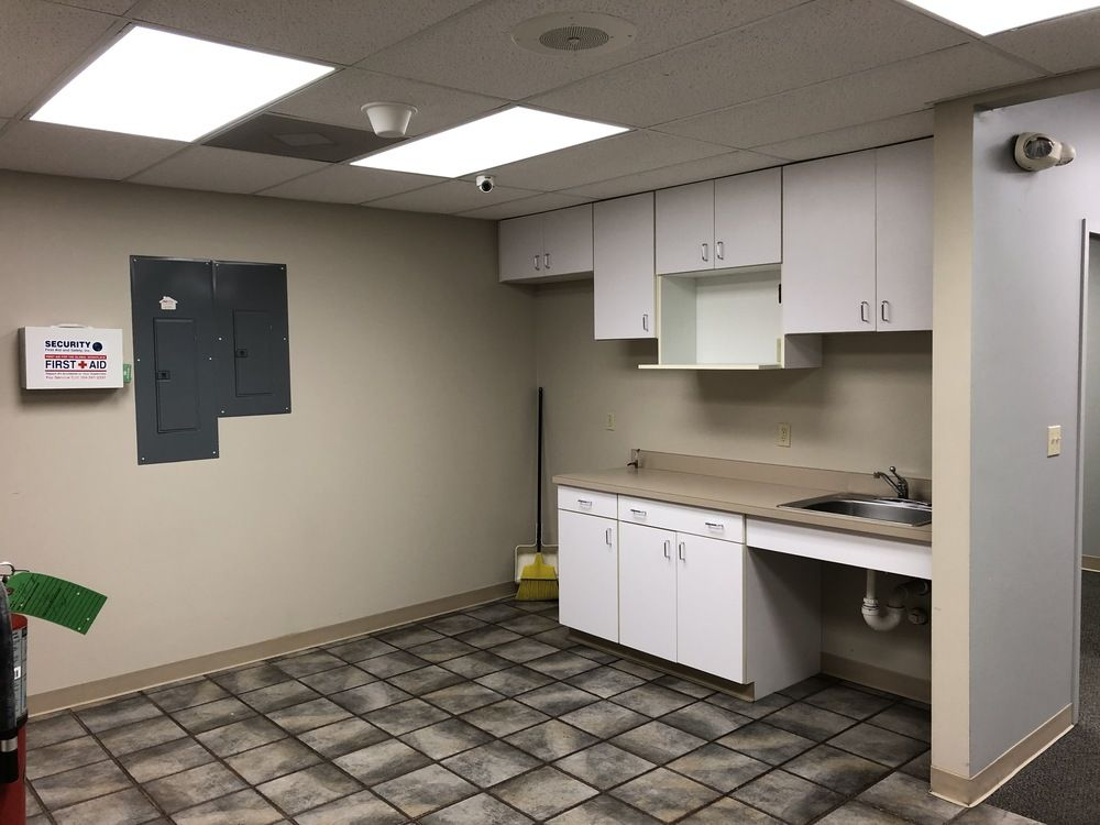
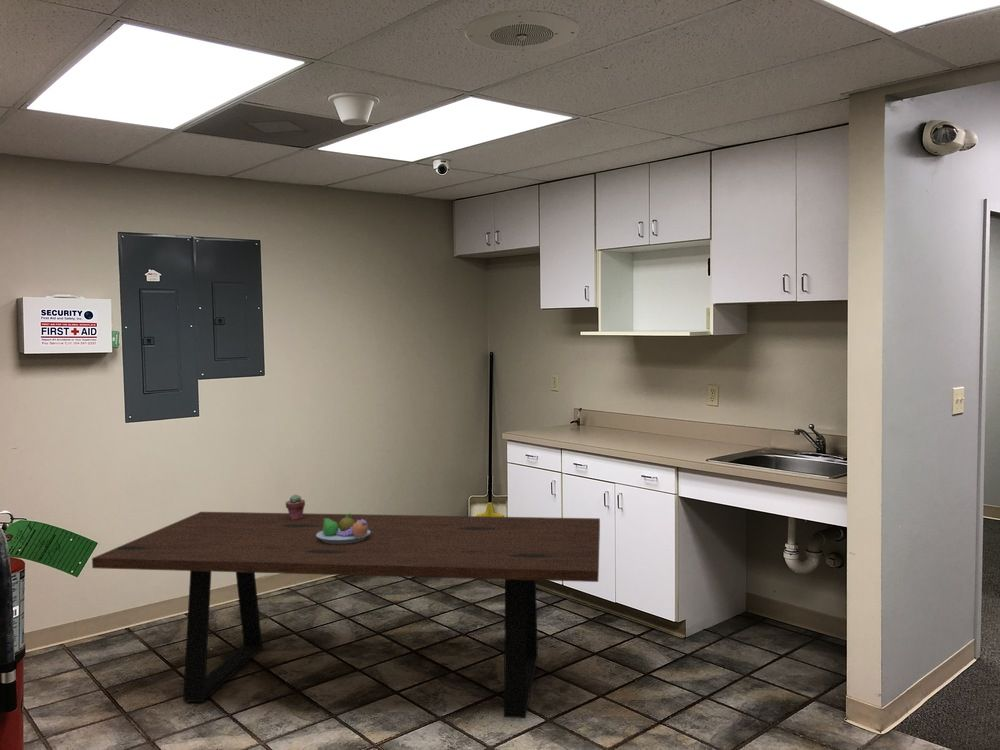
+ fruit bowl (342, 527)
+ dining table (369, 575)
+ potted succulent (295, 506)
